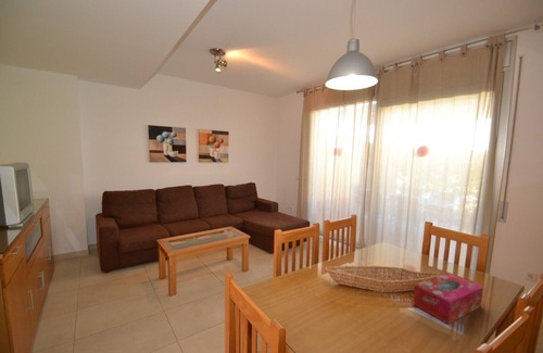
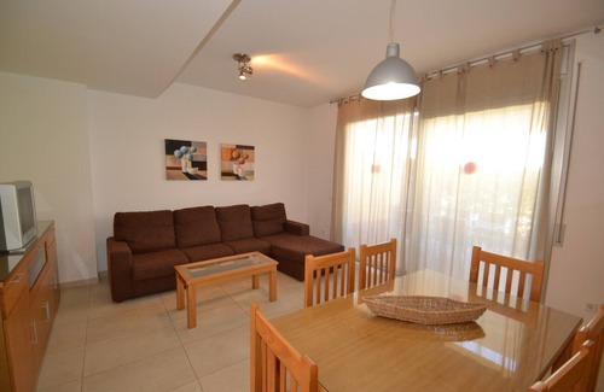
- tissue box (447, 295)
